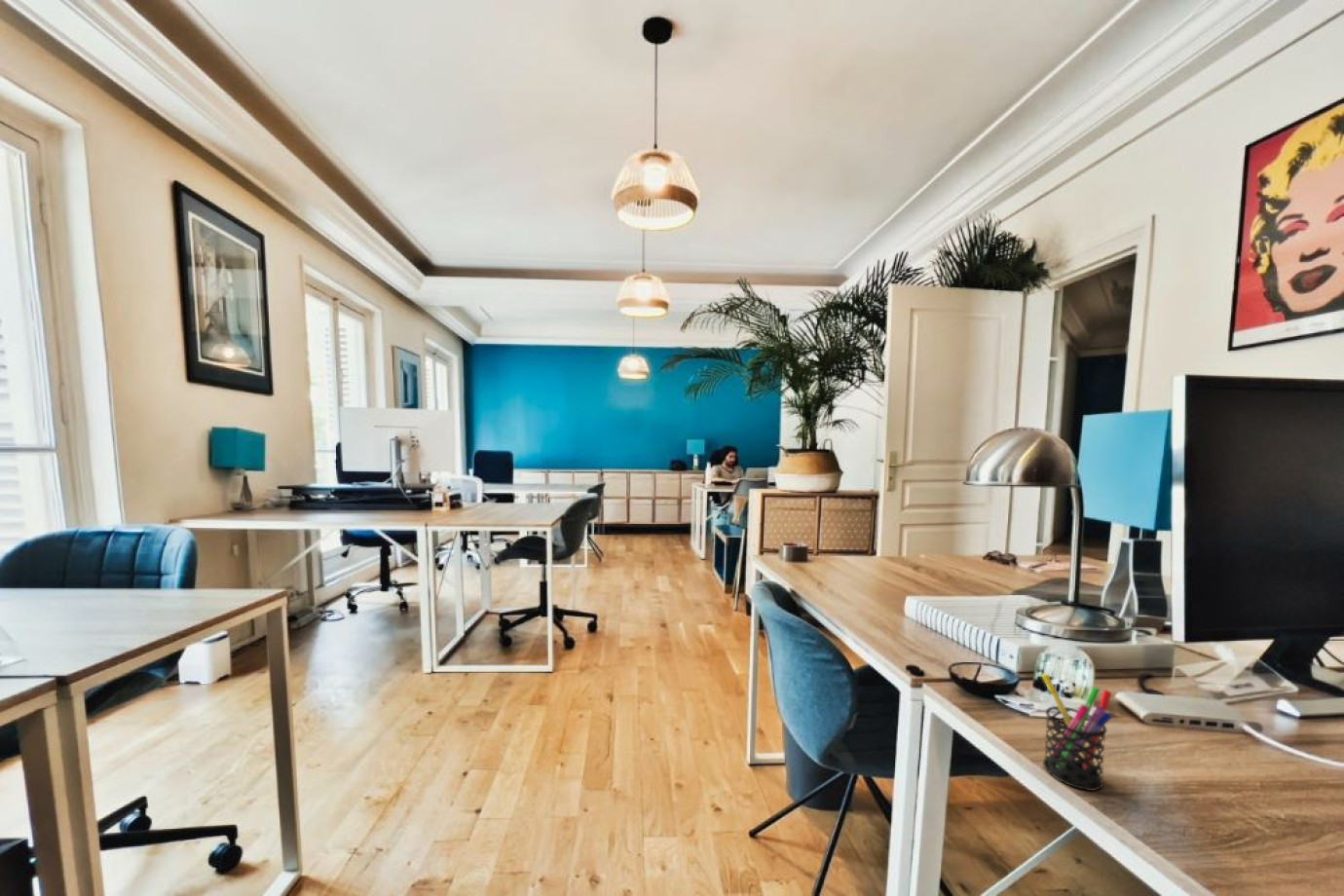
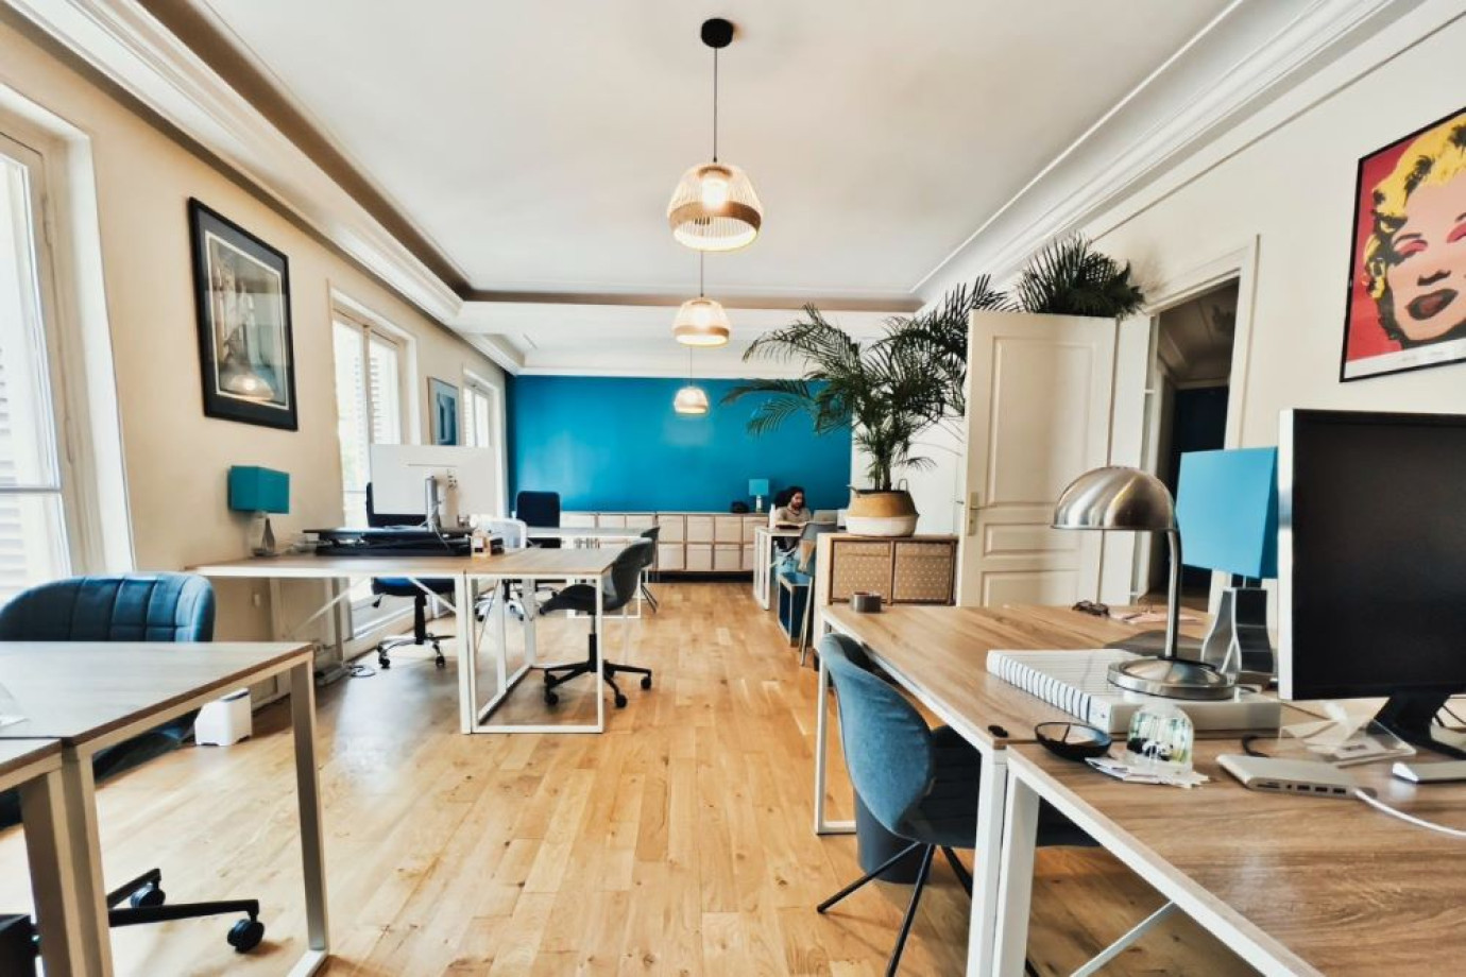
- pen holder (1081, 727)
